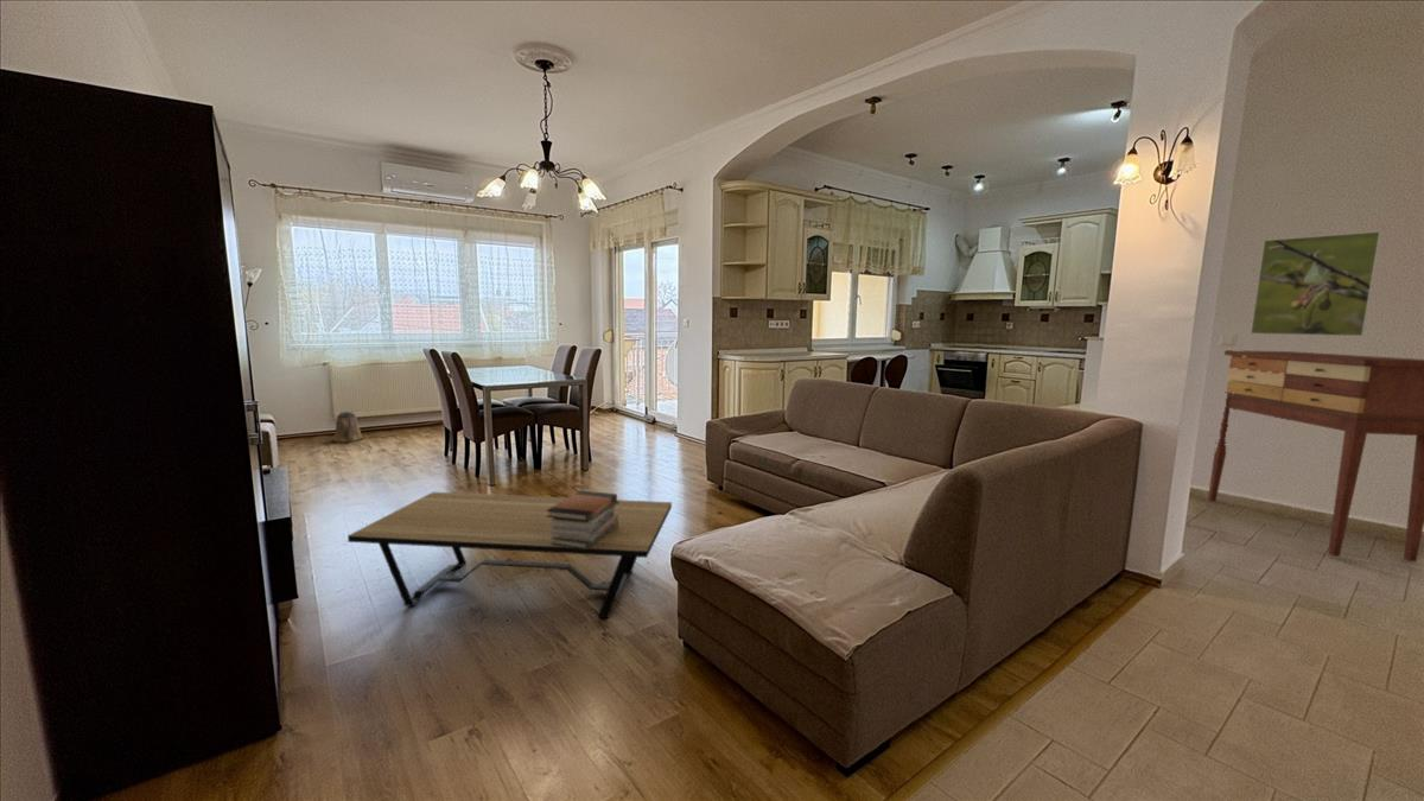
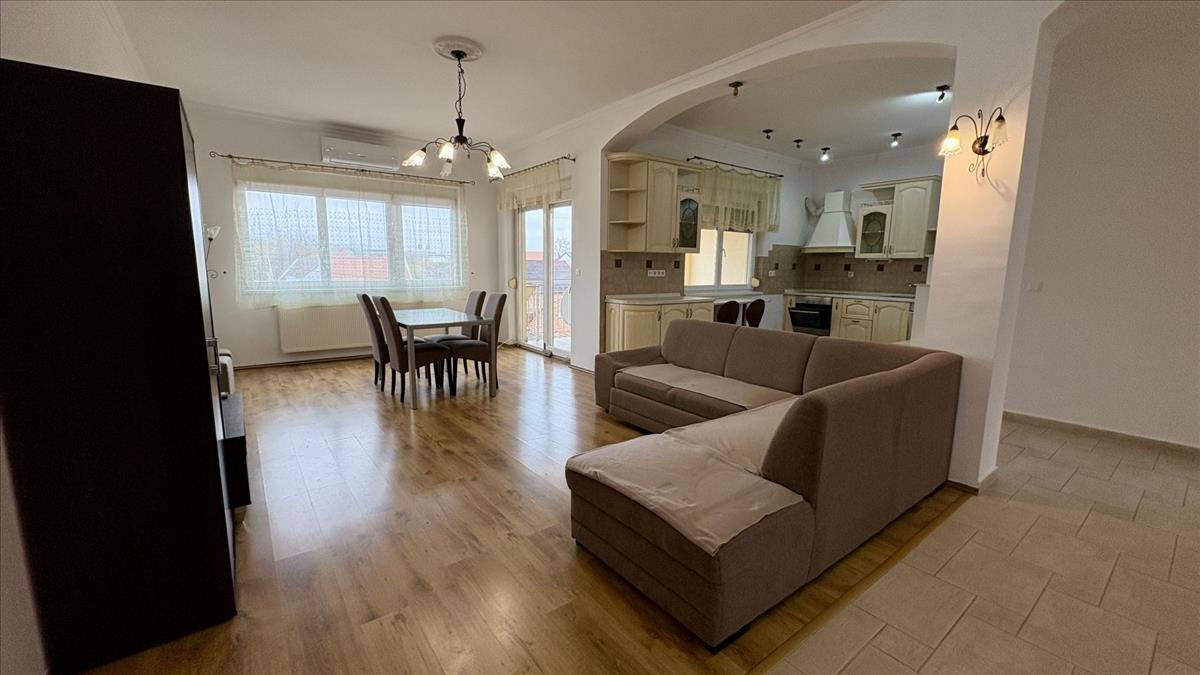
- watering can (348, 425)
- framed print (1311, 286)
- console table (1310, 424)
- book stack (584, 520)
- coffee table (526, 551)
